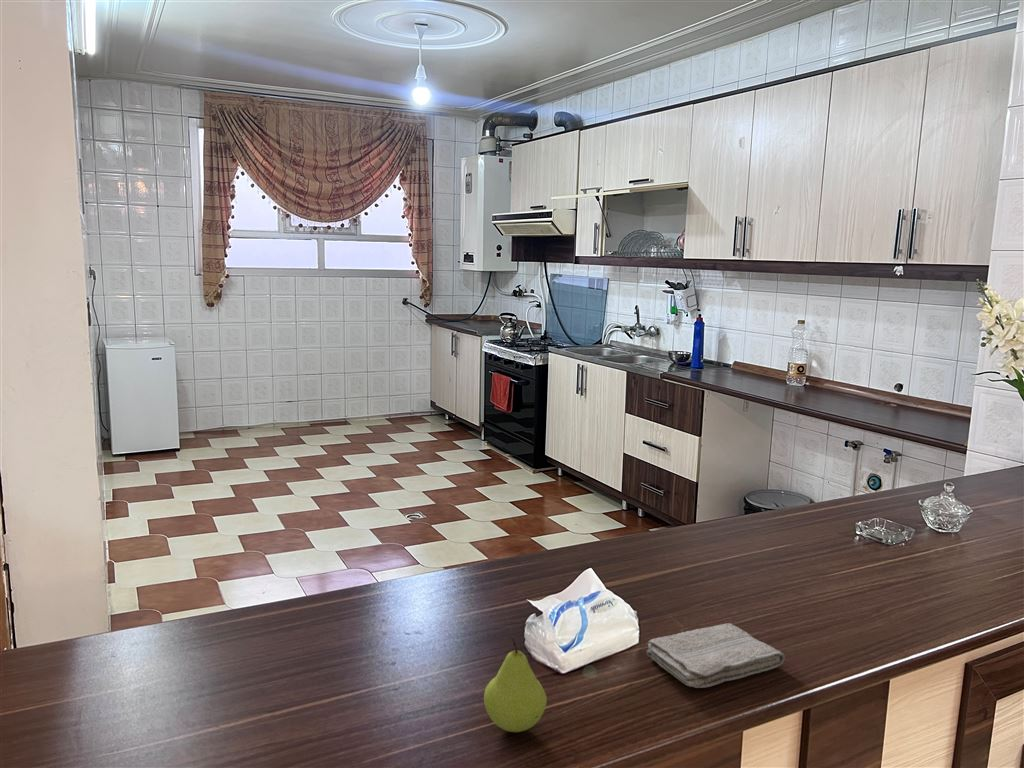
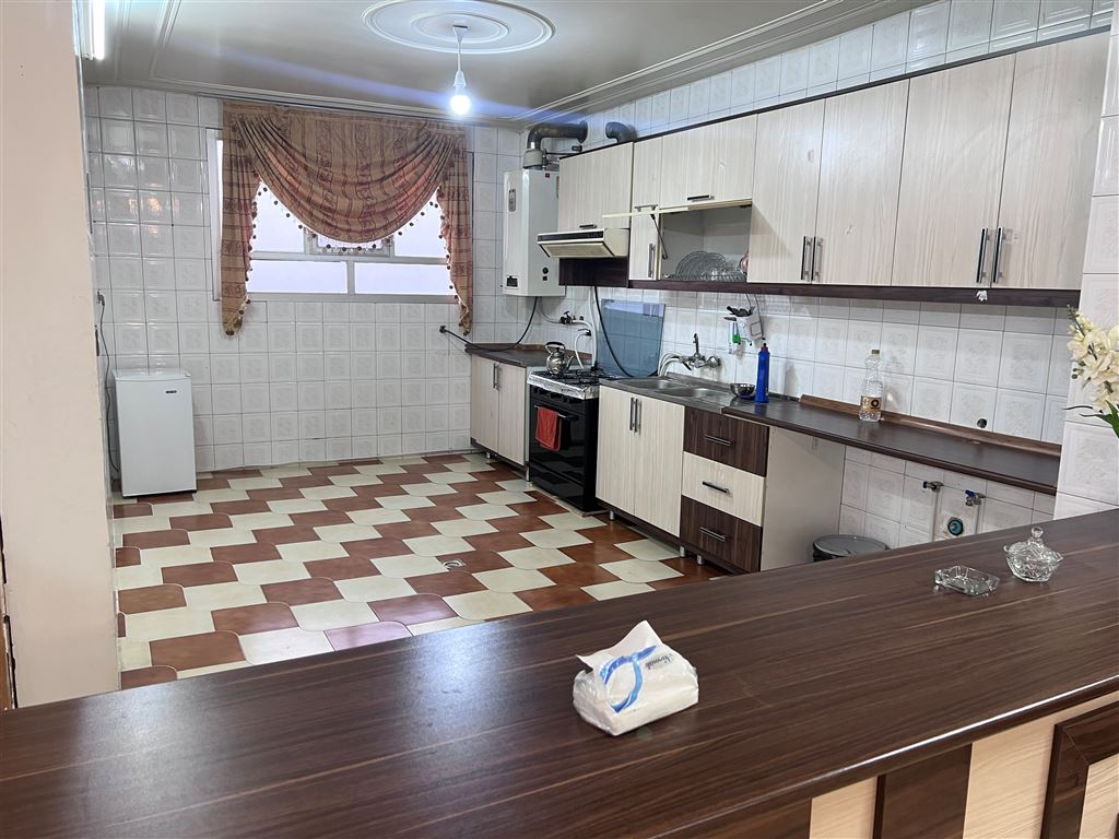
- washcloth (713, 652)
- fruit (515, 683)
